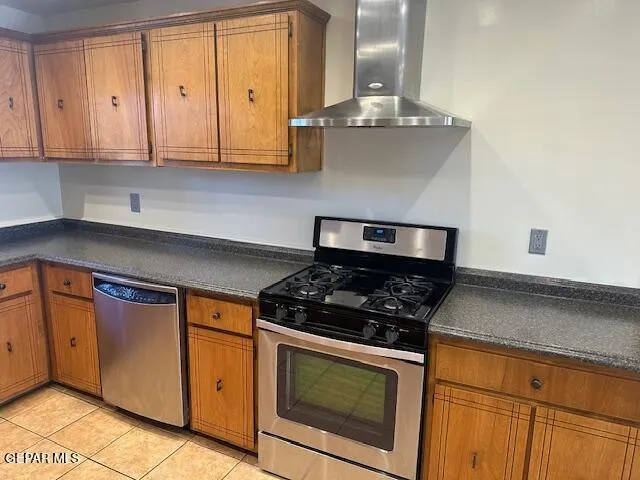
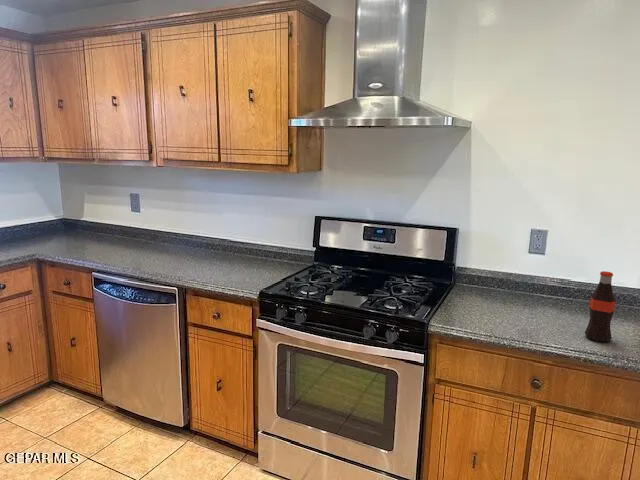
+ bottle (602, 305)
